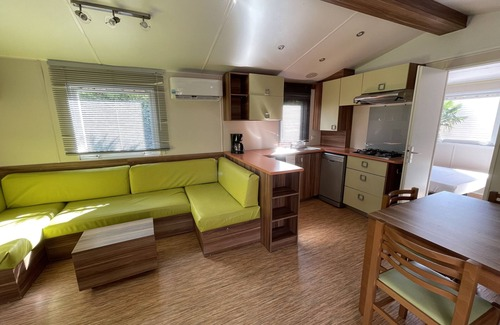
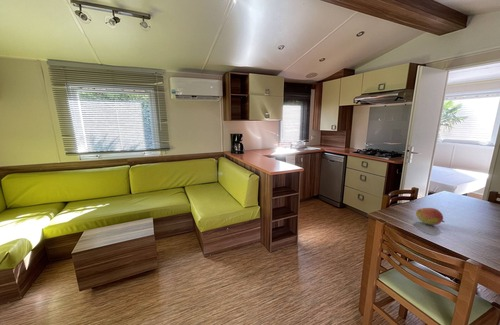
+ fruit (429, 216)
